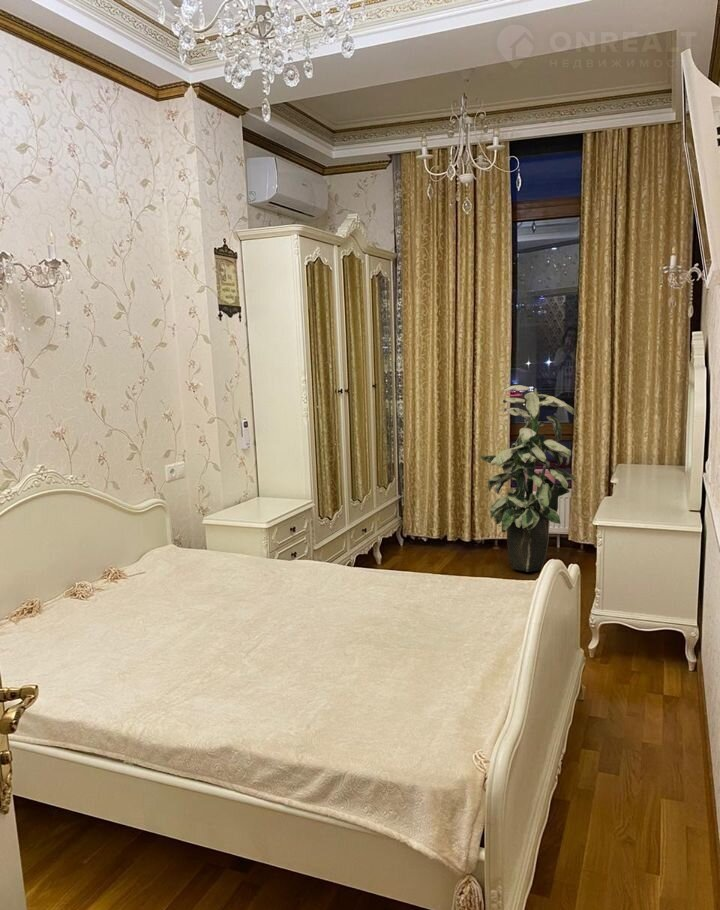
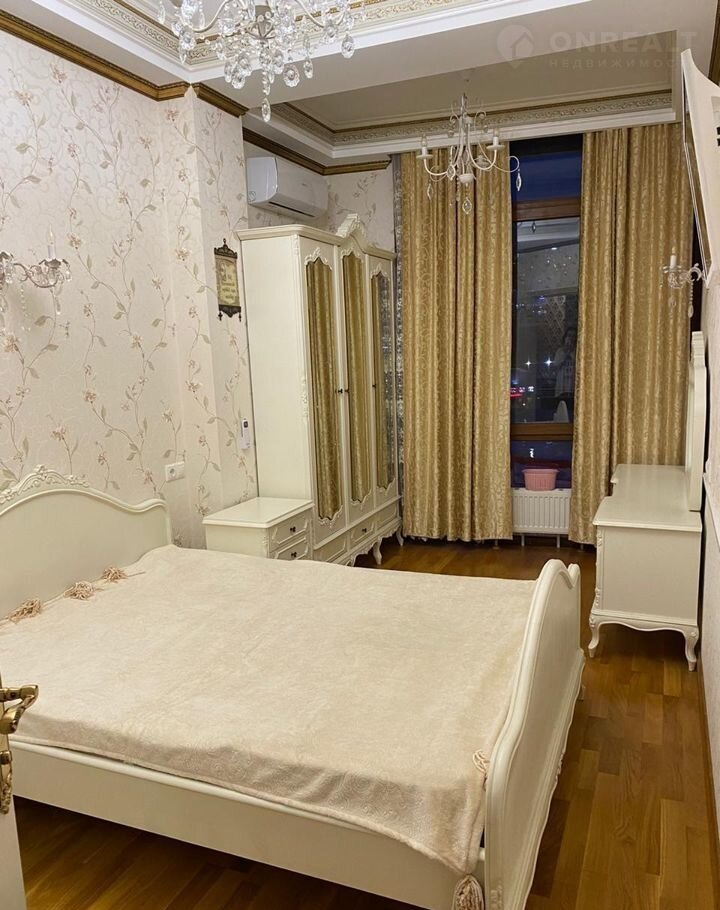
- indoor plant (525, 477)
